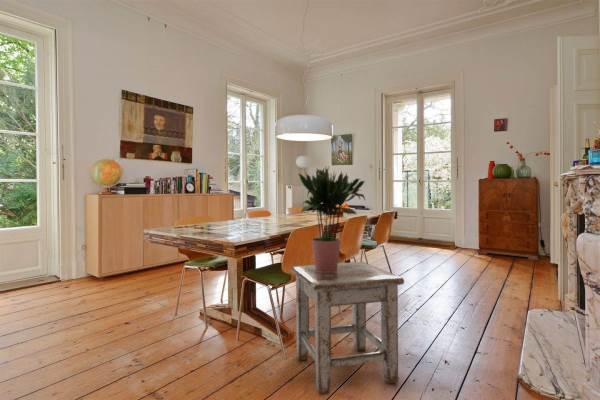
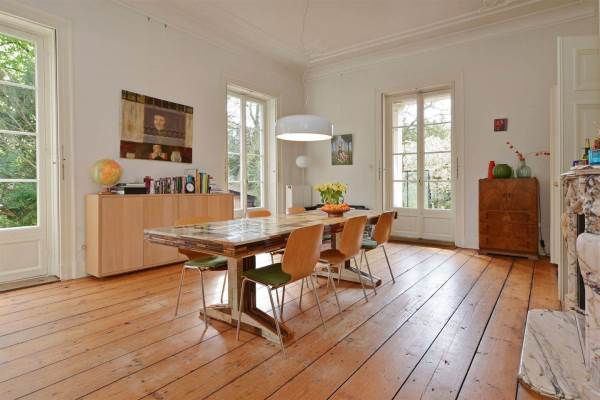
- stool (343, 325)
- potted plant (334, 216)
